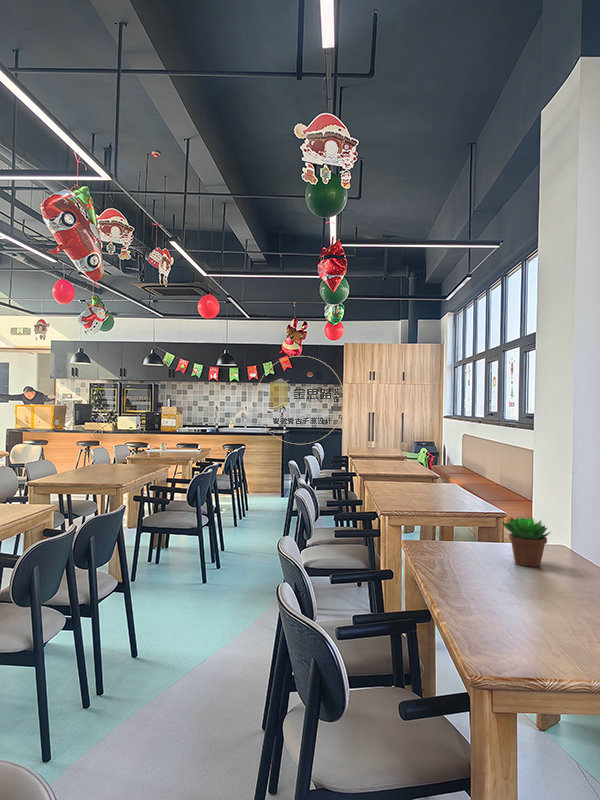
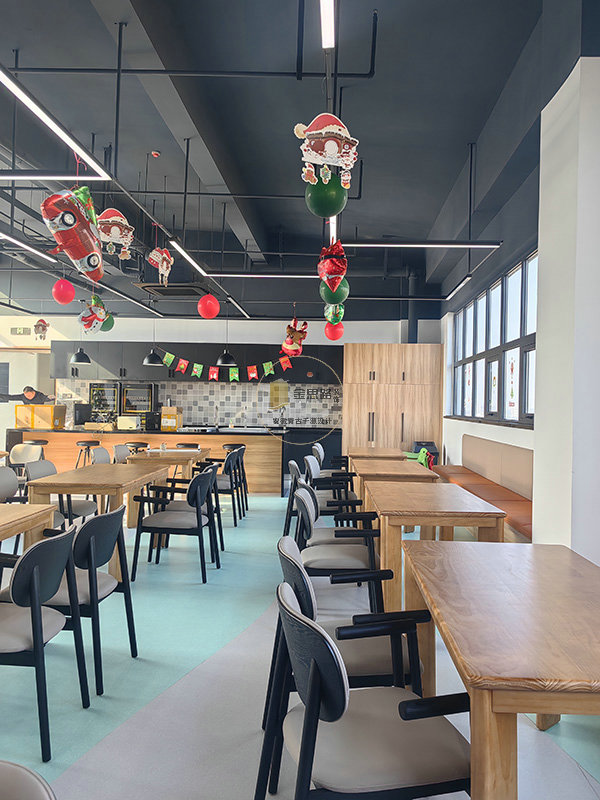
- succulent plant (525, 539)
